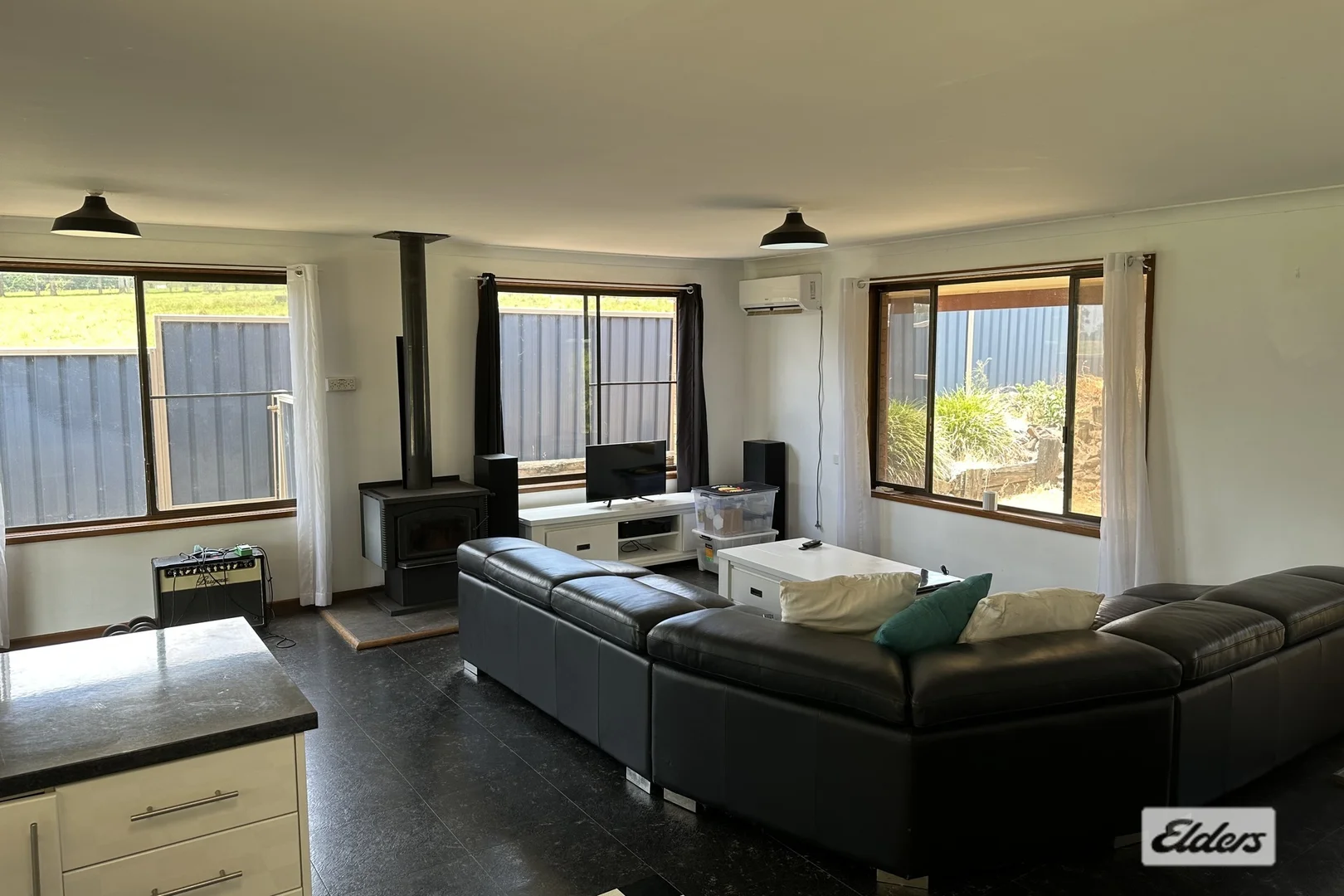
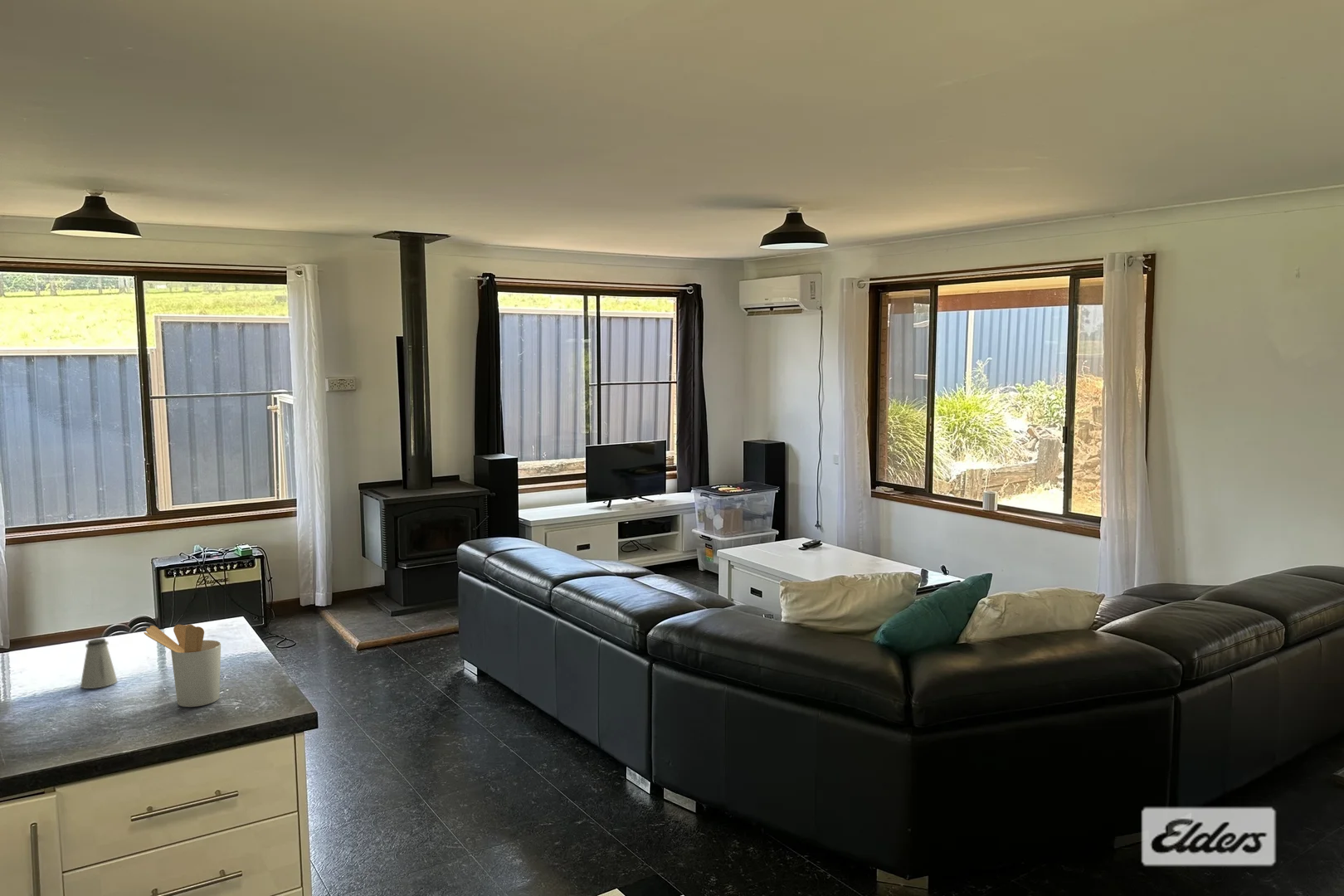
+ saltshaker (98, 661)
+ utensil holder (183, 662)
